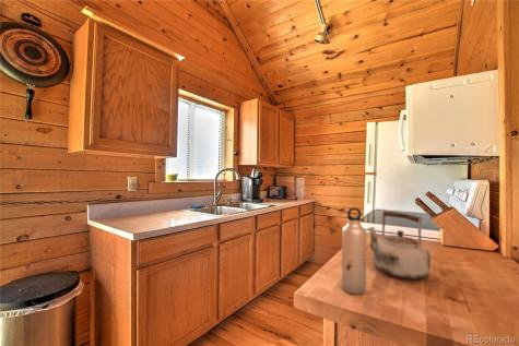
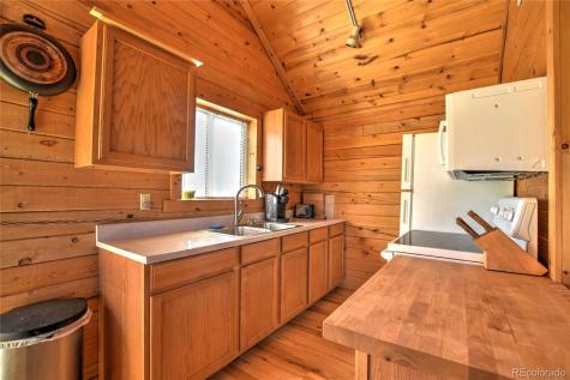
- kettle (393, 240)
- water bottle (353, 248)
